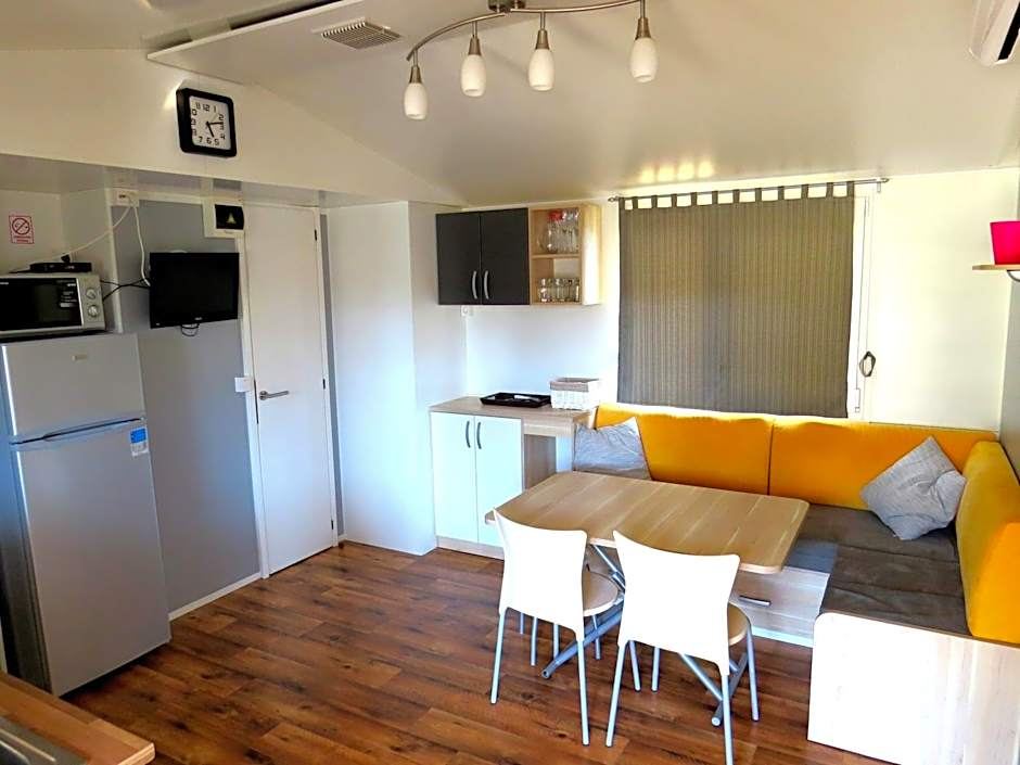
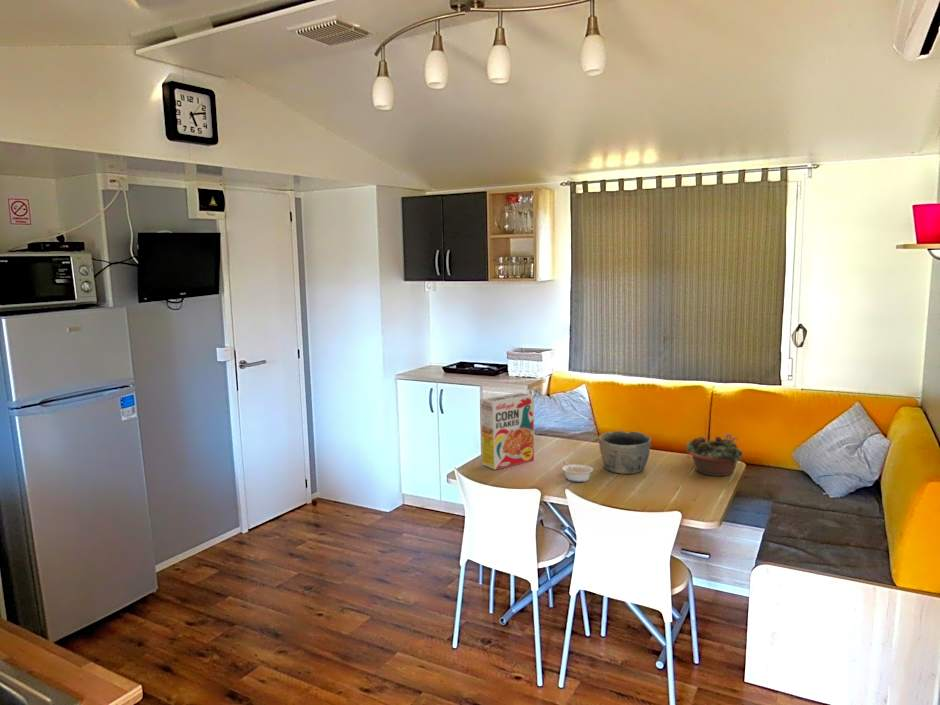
+ cereal box (507, 429)
+ succulent planter (713, 451)
+ bowl (624, 452)
+ legume (576, 472)
